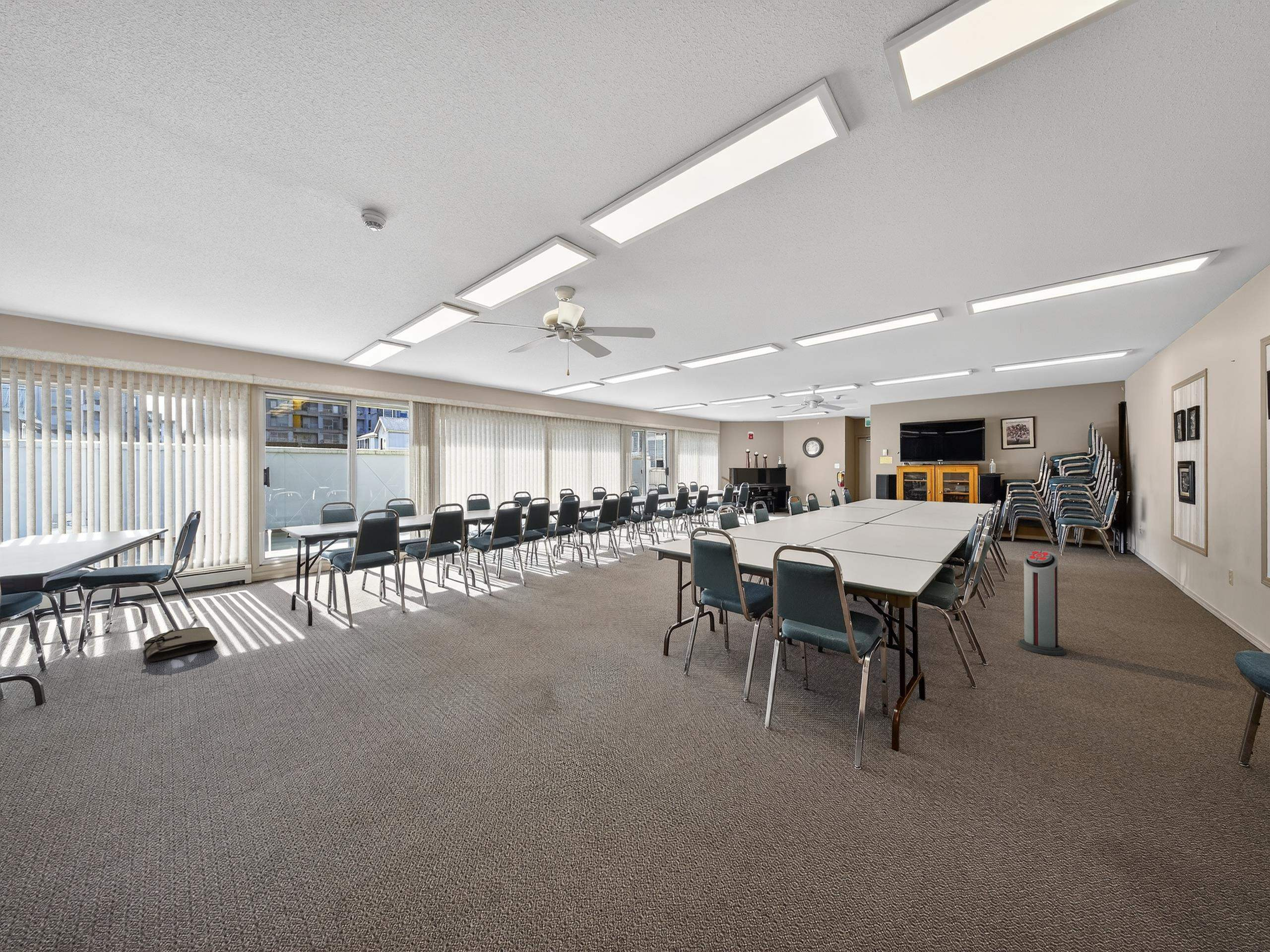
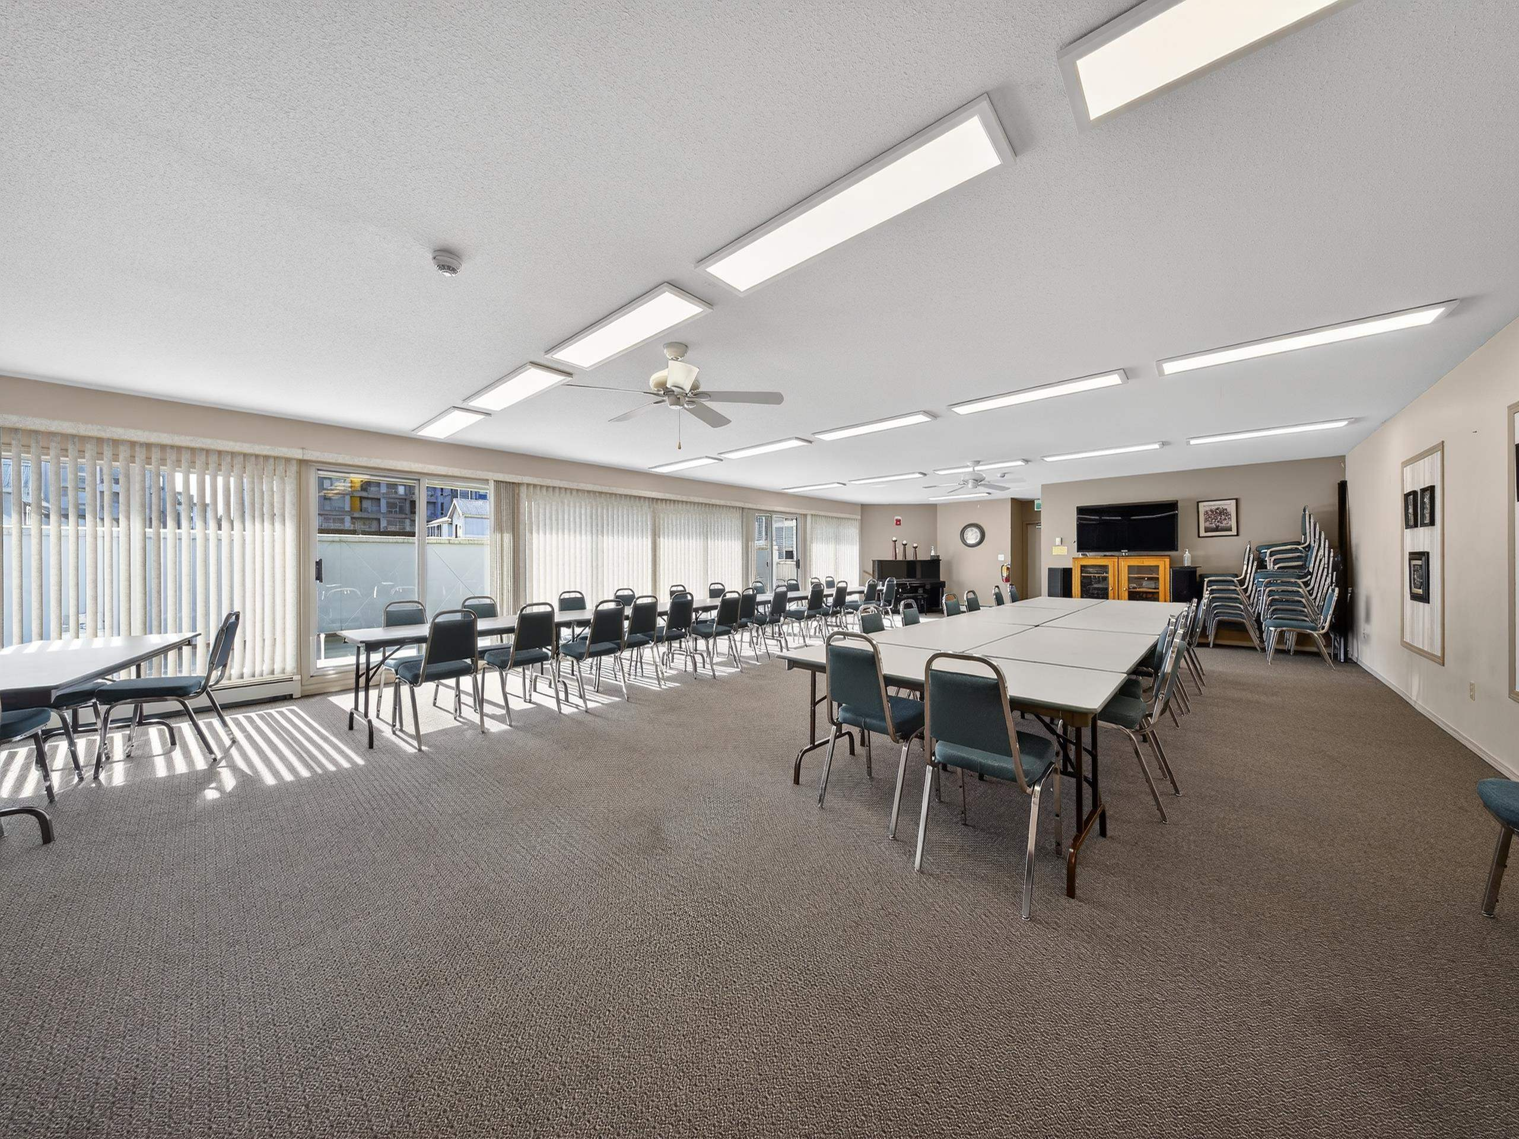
- air purifier (1040, 599)
- tool roll (180, 638)
